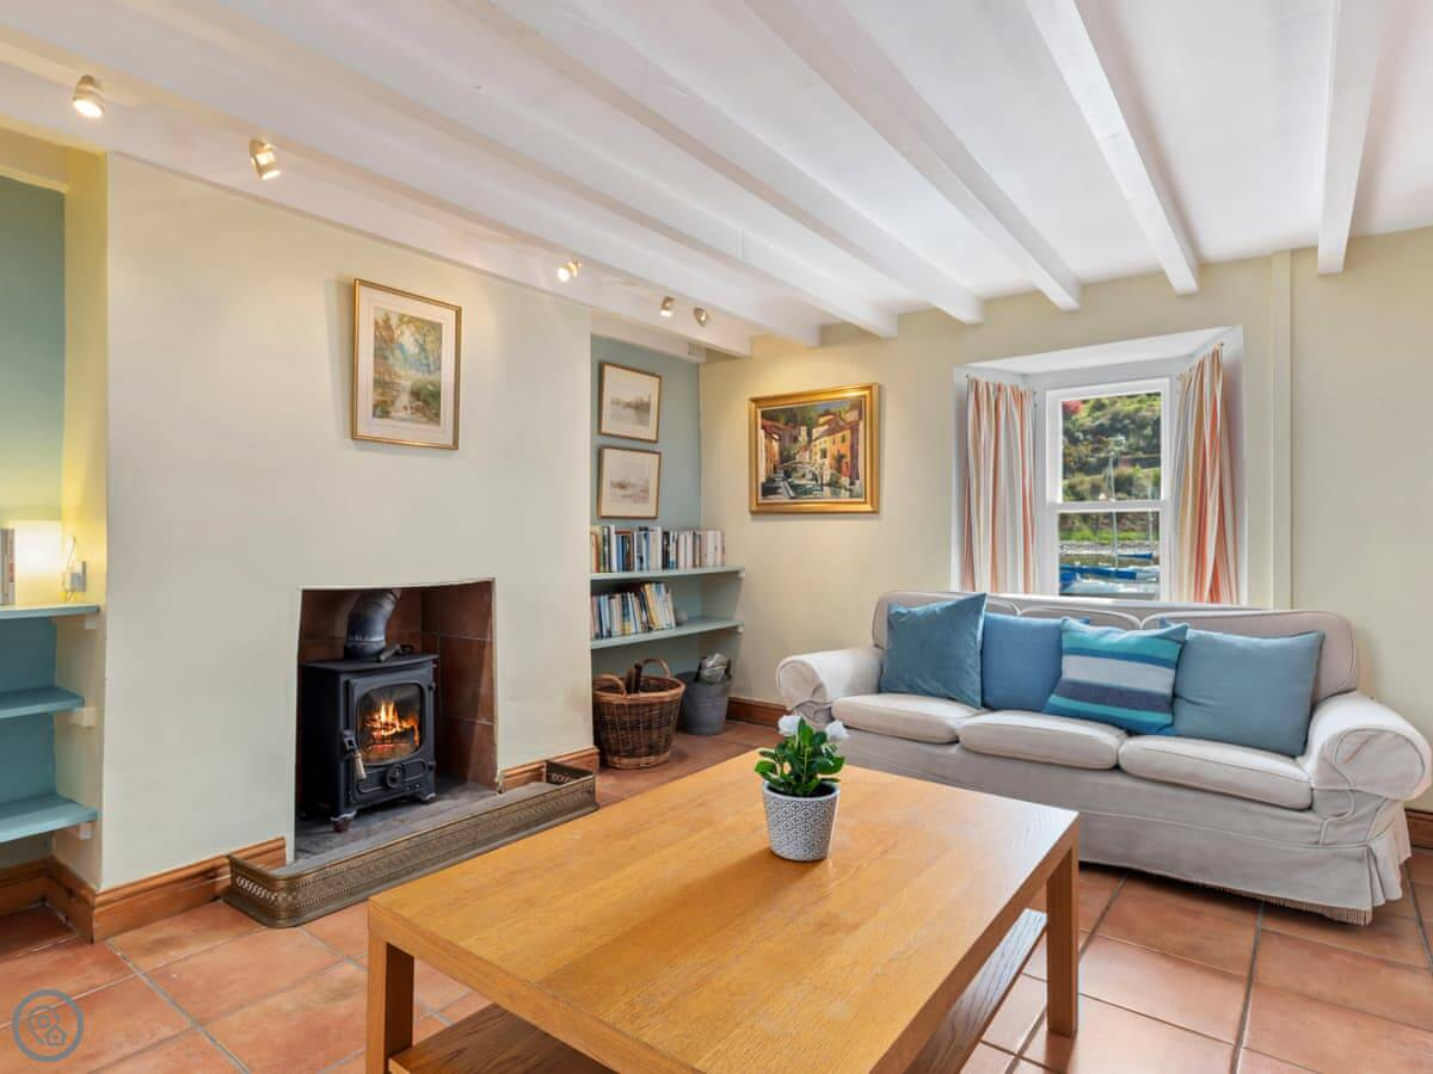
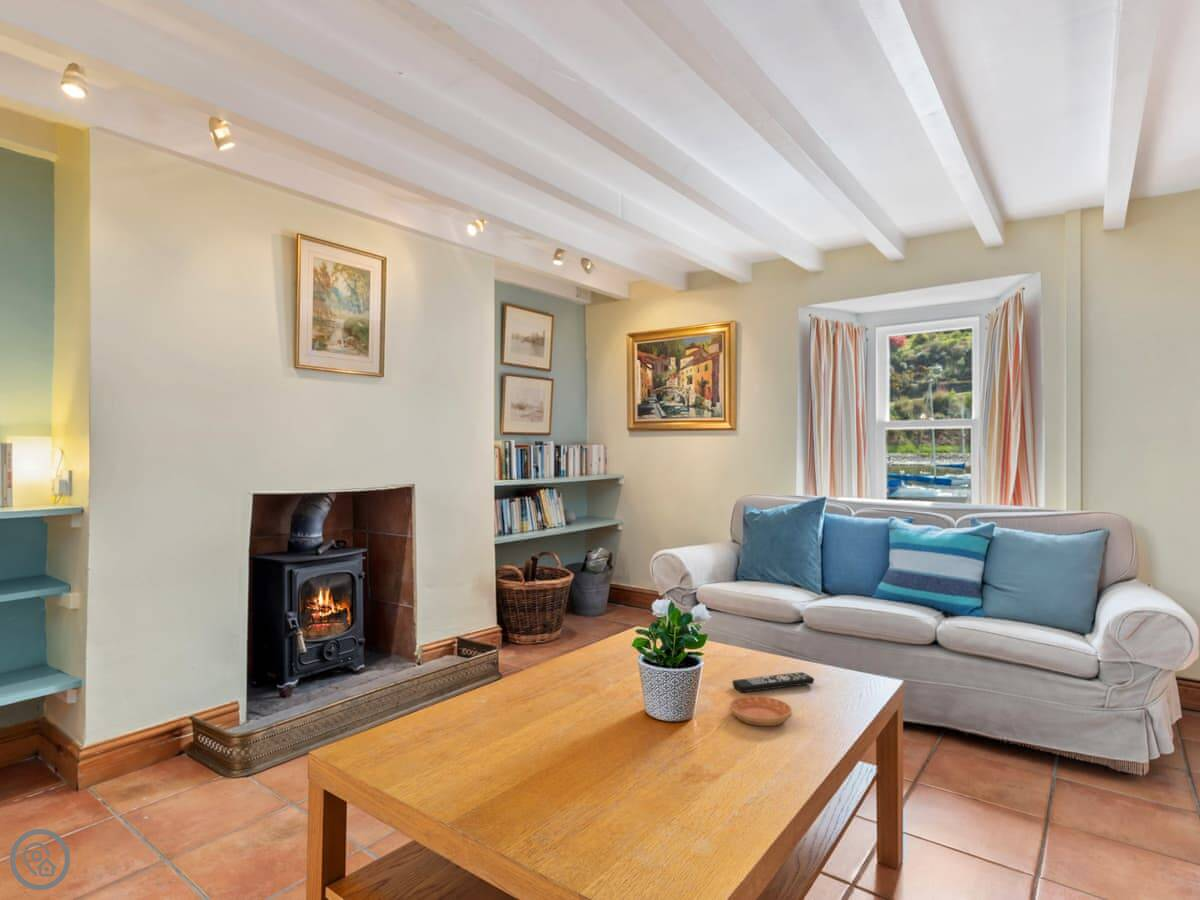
+ remote control (773, 682)
+ saucer (760, 711)
